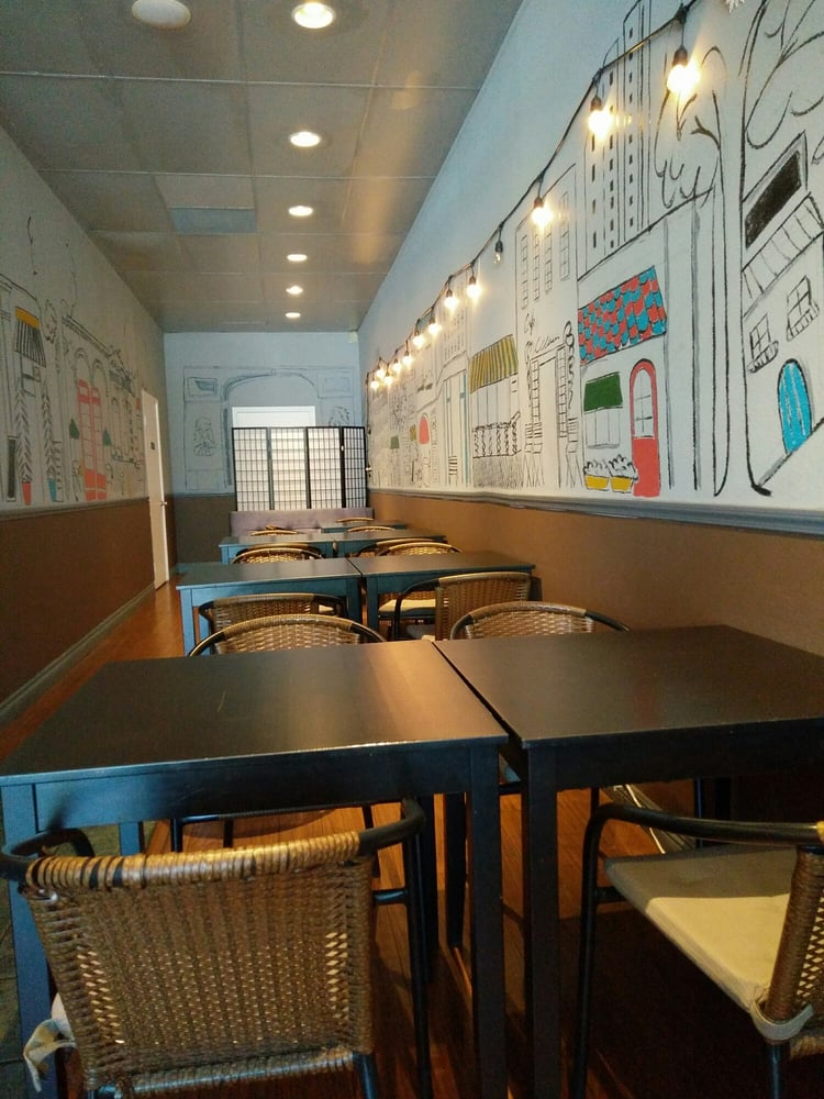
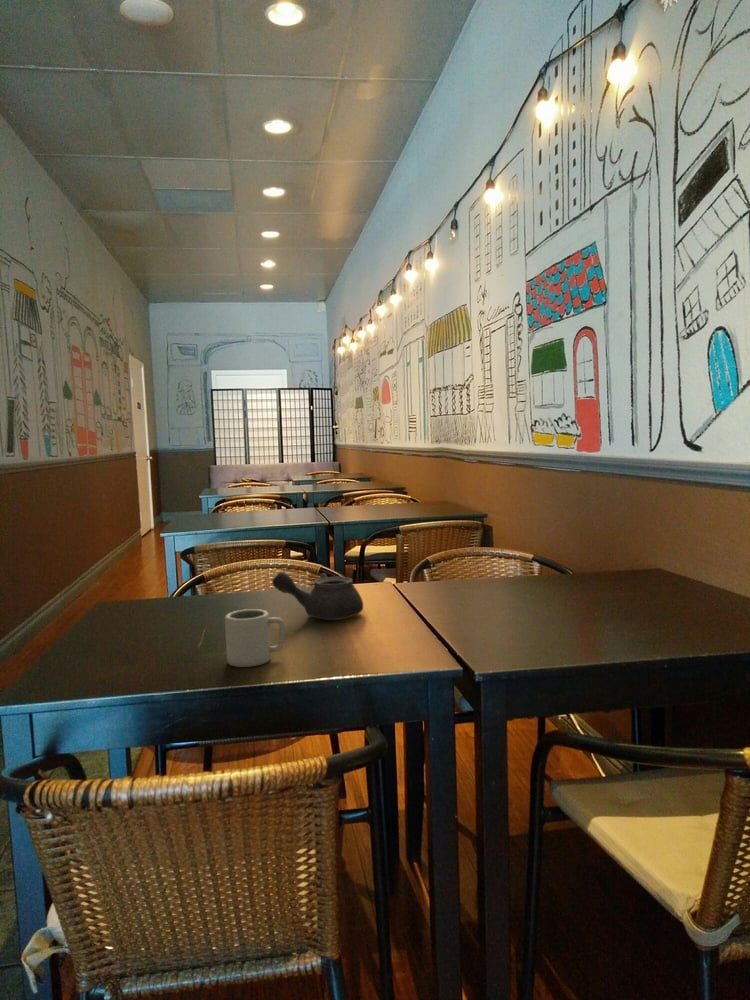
+ teapot (317, 592)
+ cup (255, 636)
